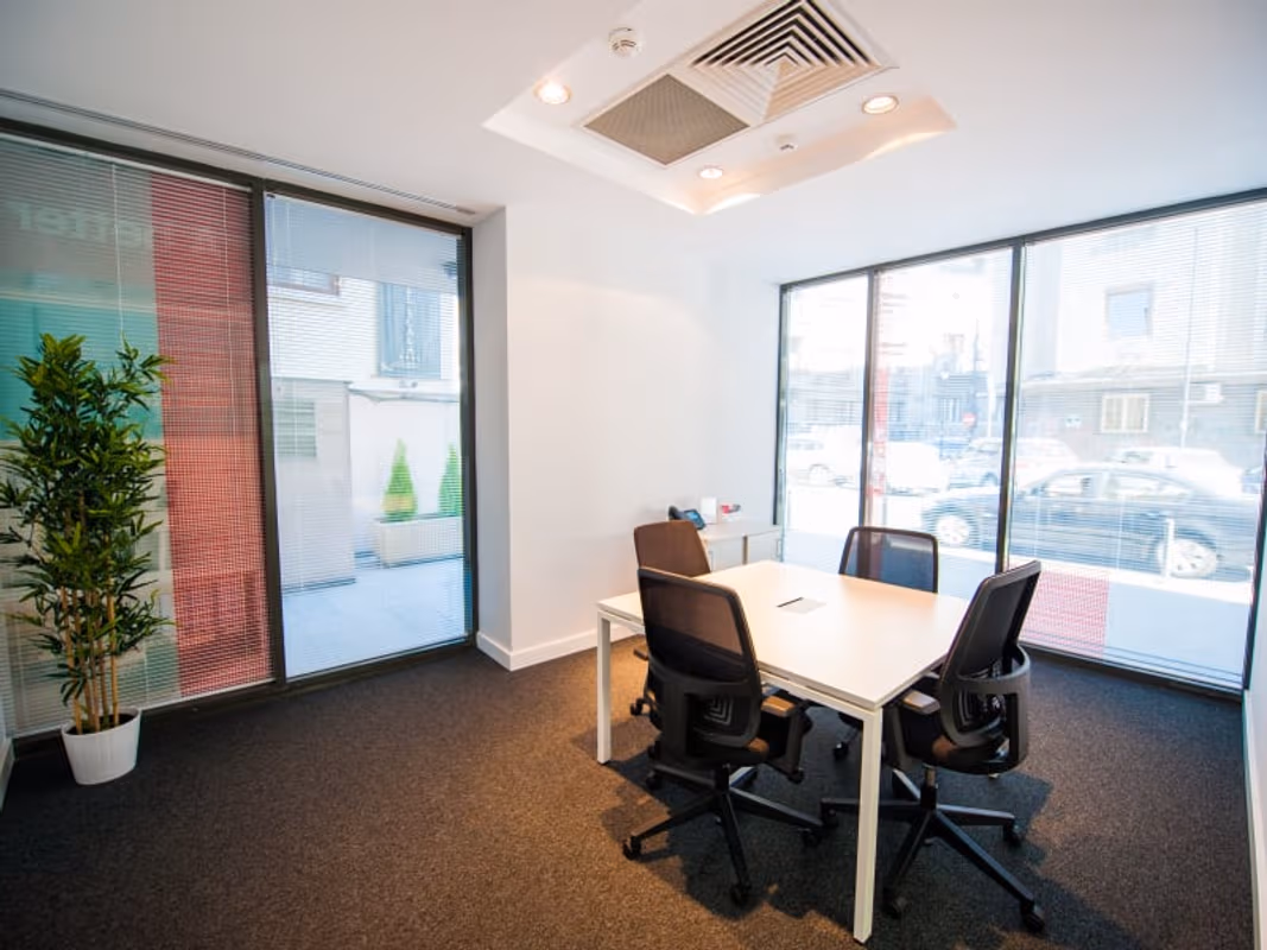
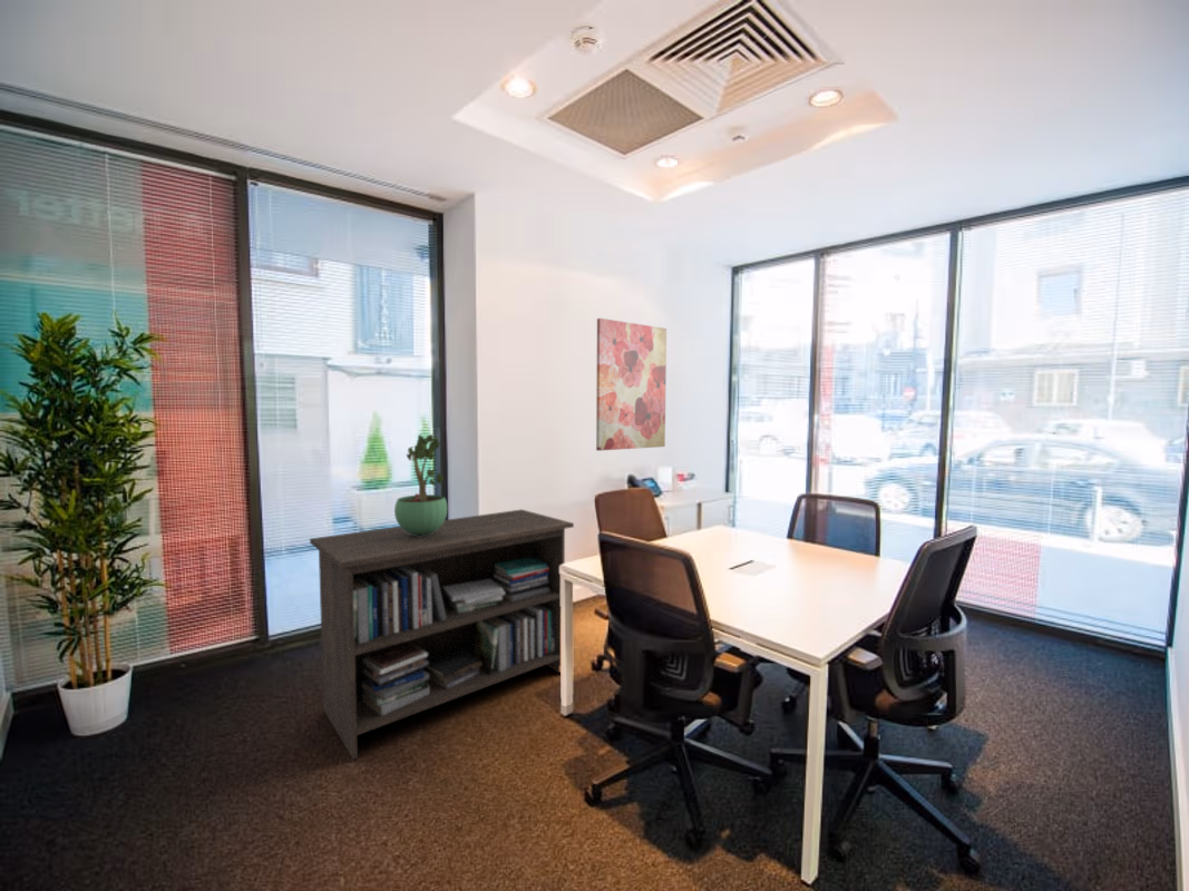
+ storage cabinet (451, 611)
+ wall art (633, 386)
+ potted plant (419, 483)
